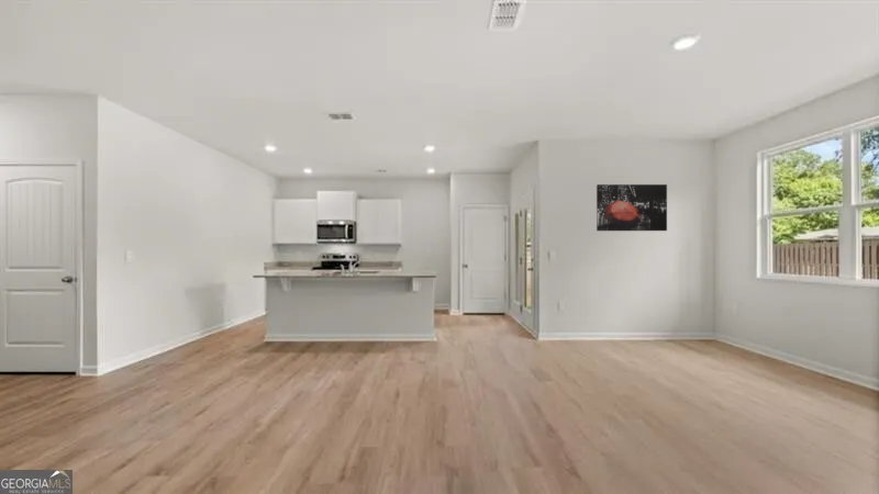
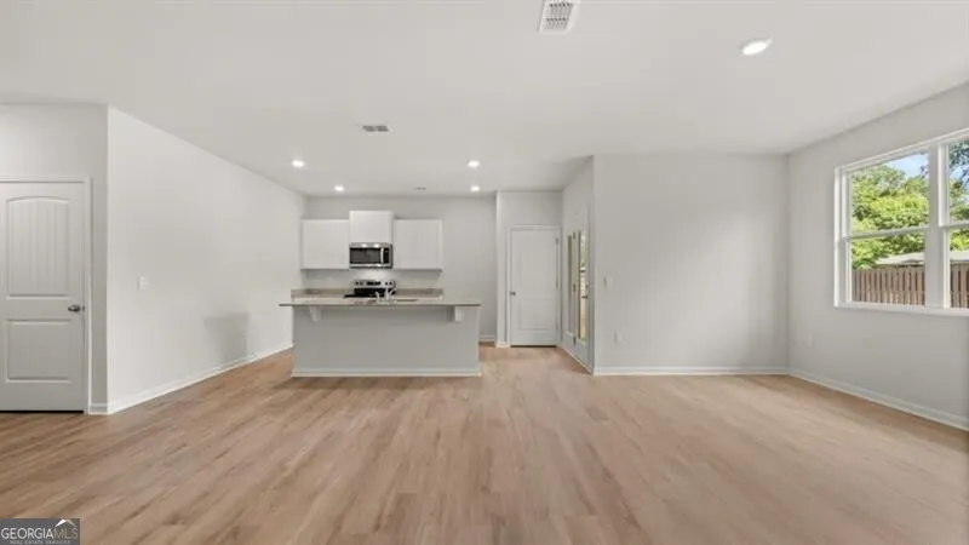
- wall art (631, 207)
